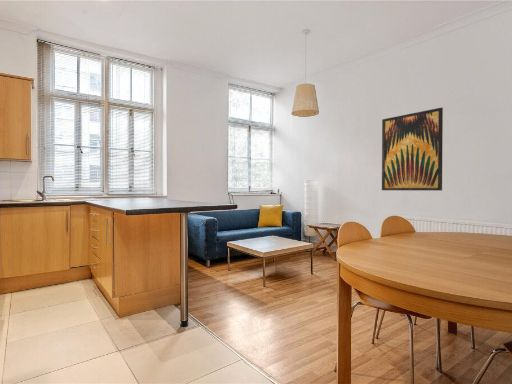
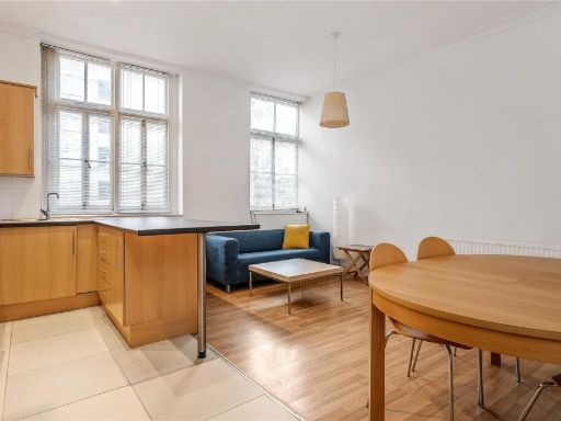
- wall art (409, 152)
